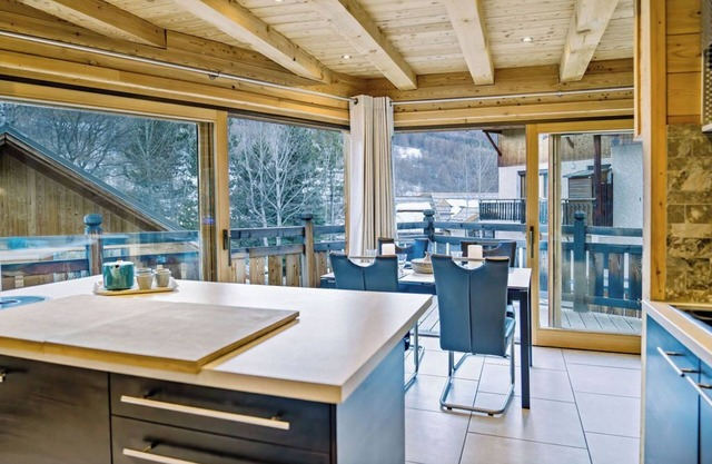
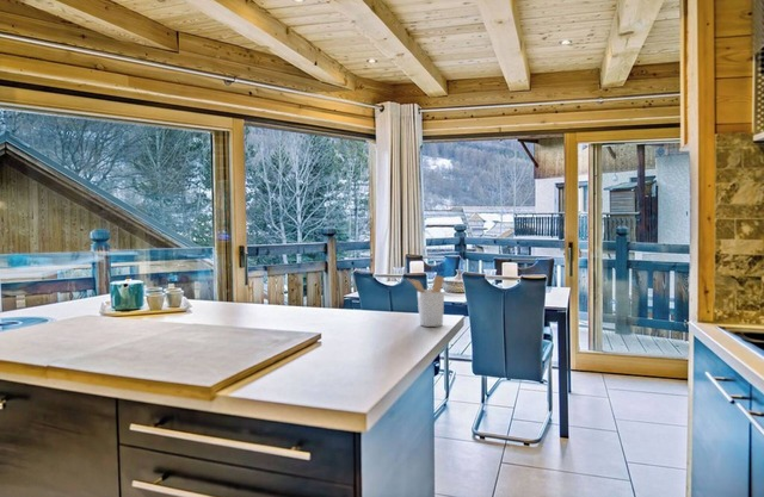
+ utensil holder (425, 299)
